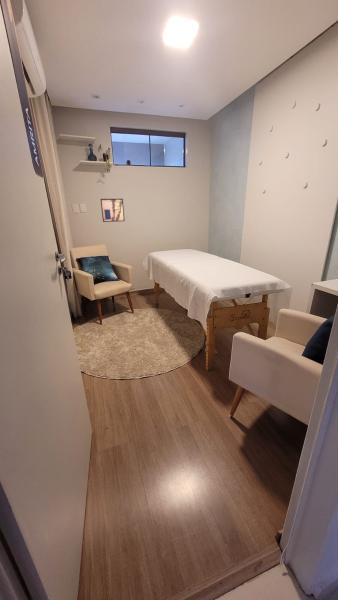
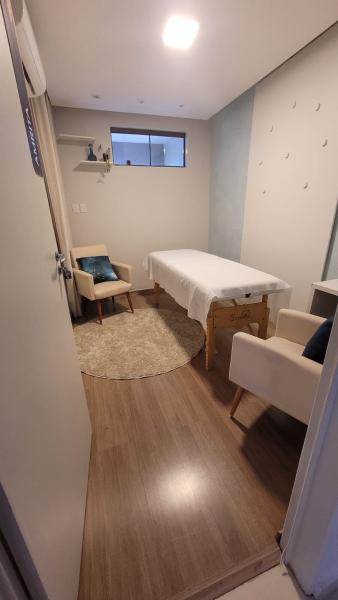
- wall art (112, 210)
